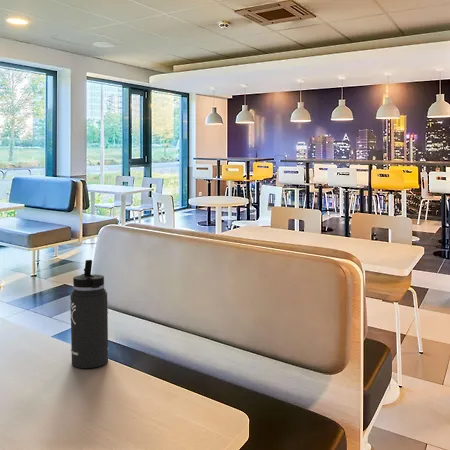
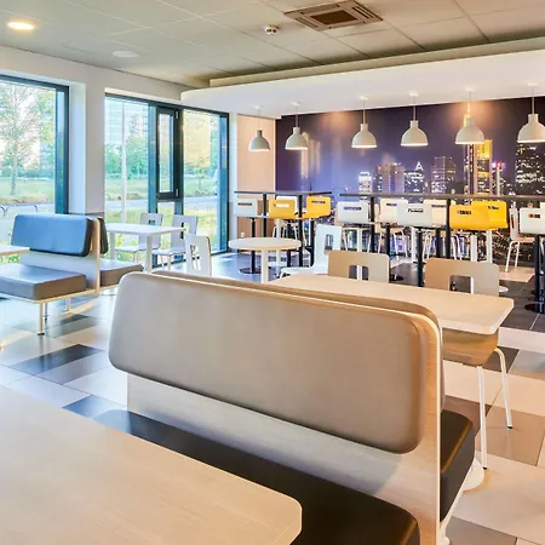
- thermos bottle (90, 312)
